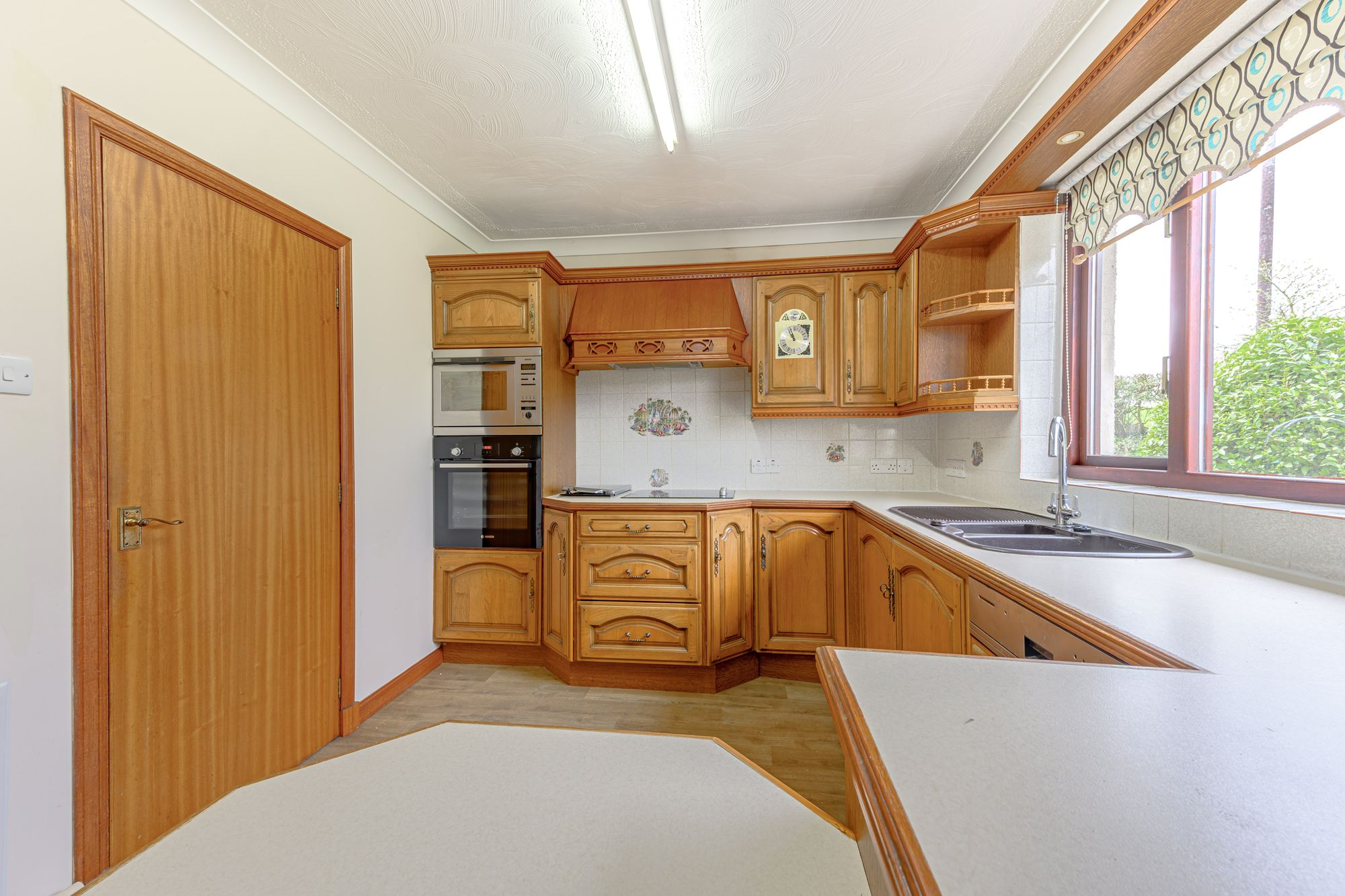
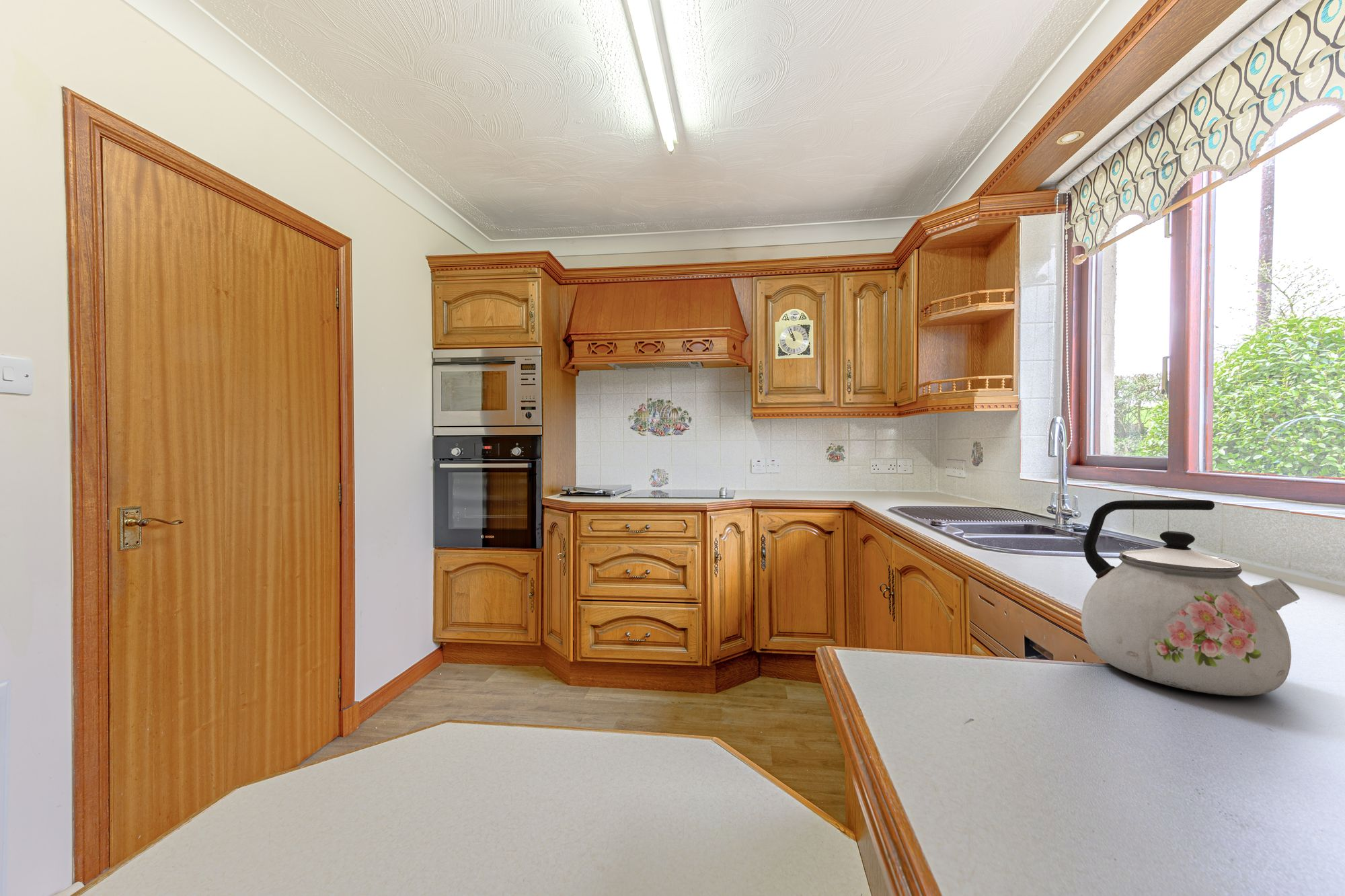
+ kettle (1179, 586)
